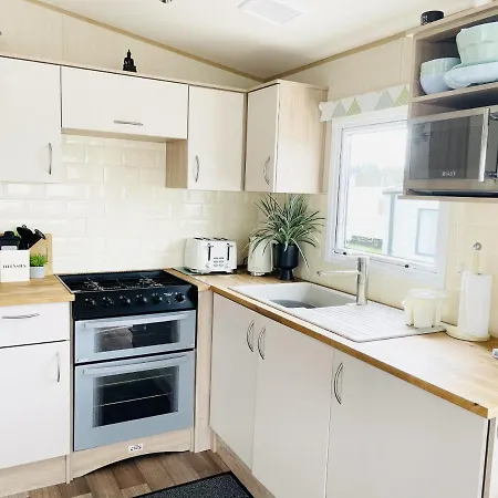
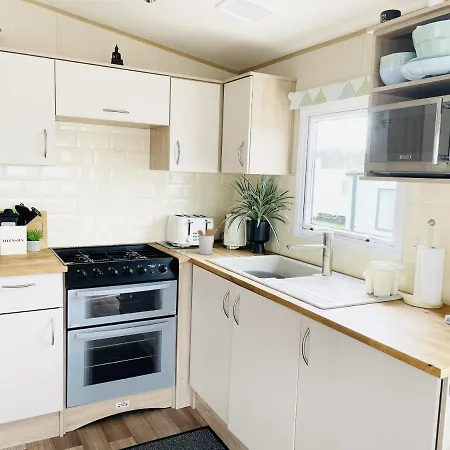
+ utensil holder (207, 240)
